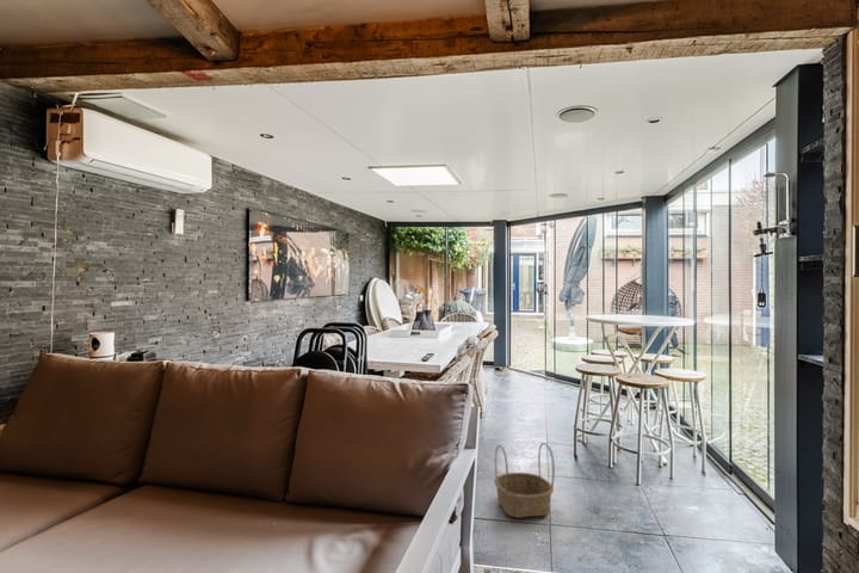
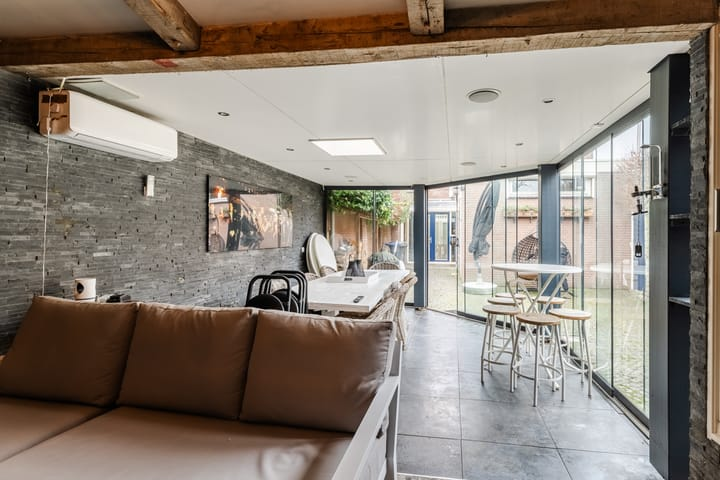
- basket (523, 476)
